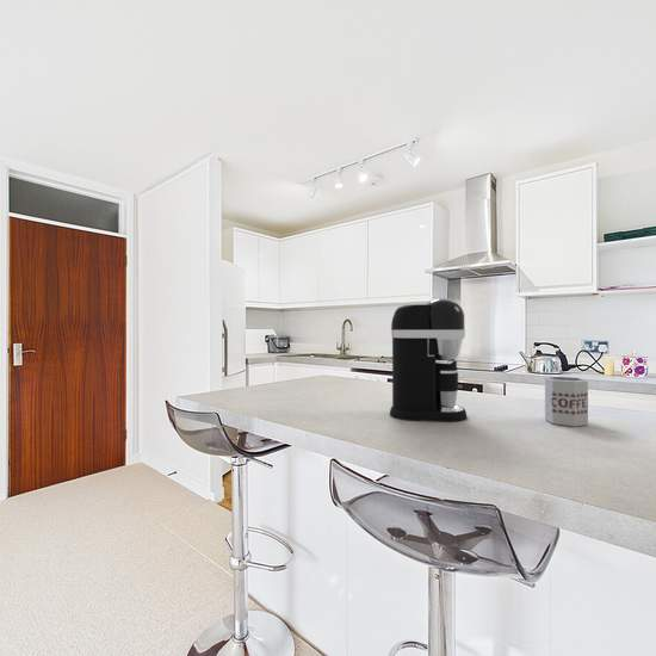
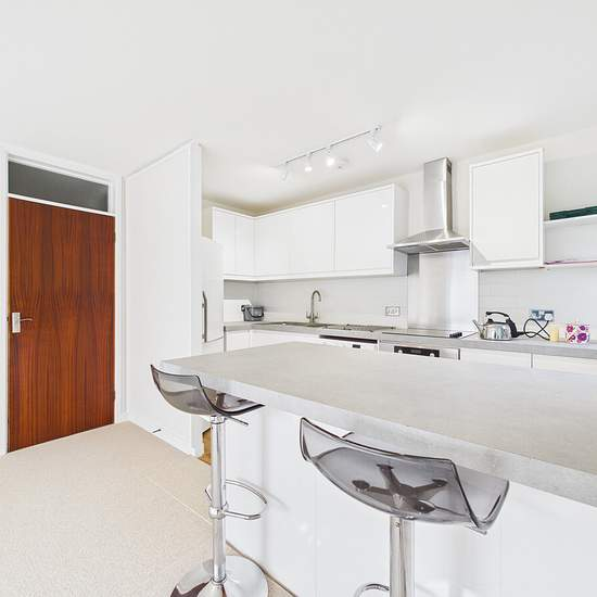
- mug (564, 400)
- coffee maker (427, 357)
